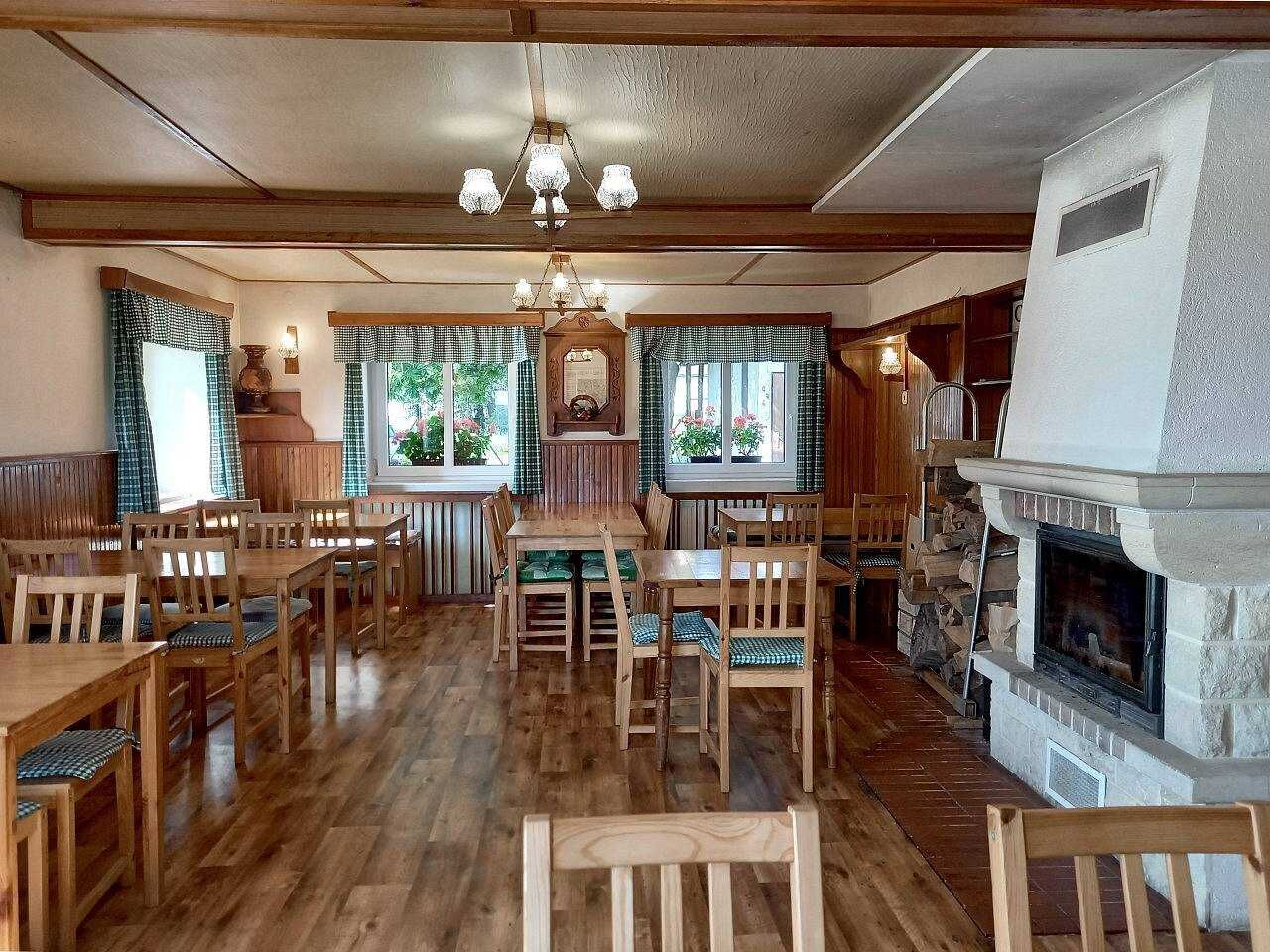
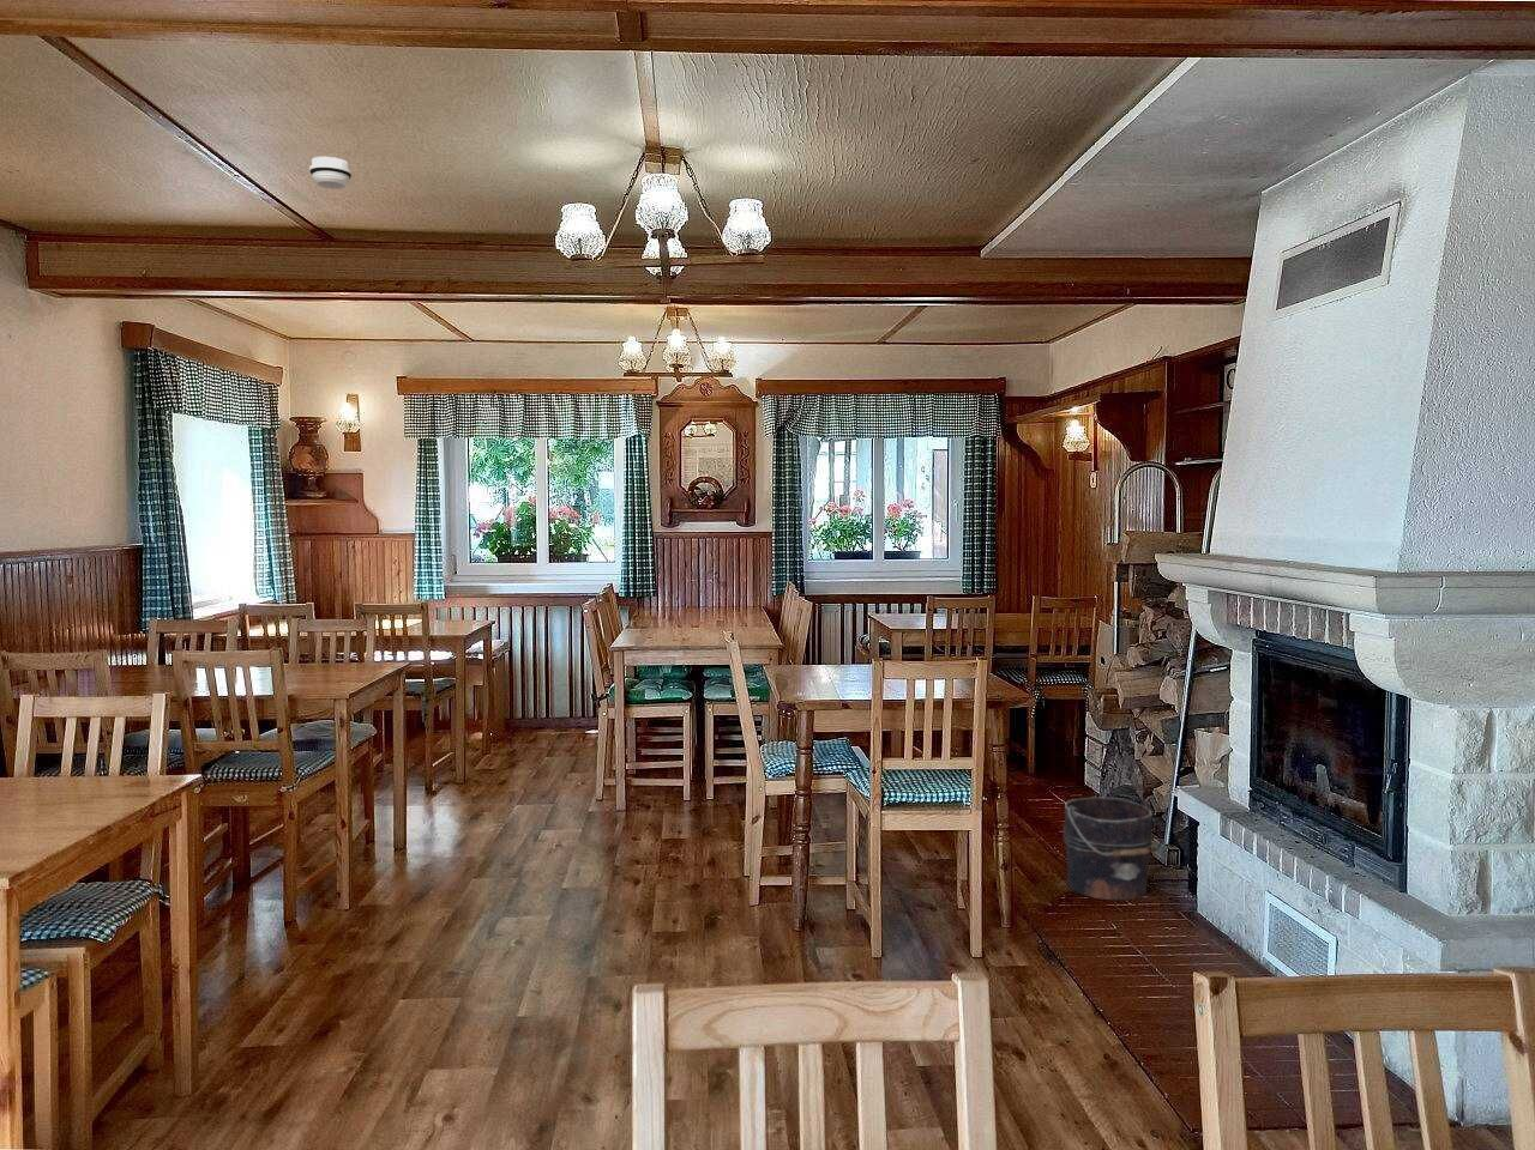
+ bucket (1107, 844)
+ smoke detector (330, 173)
